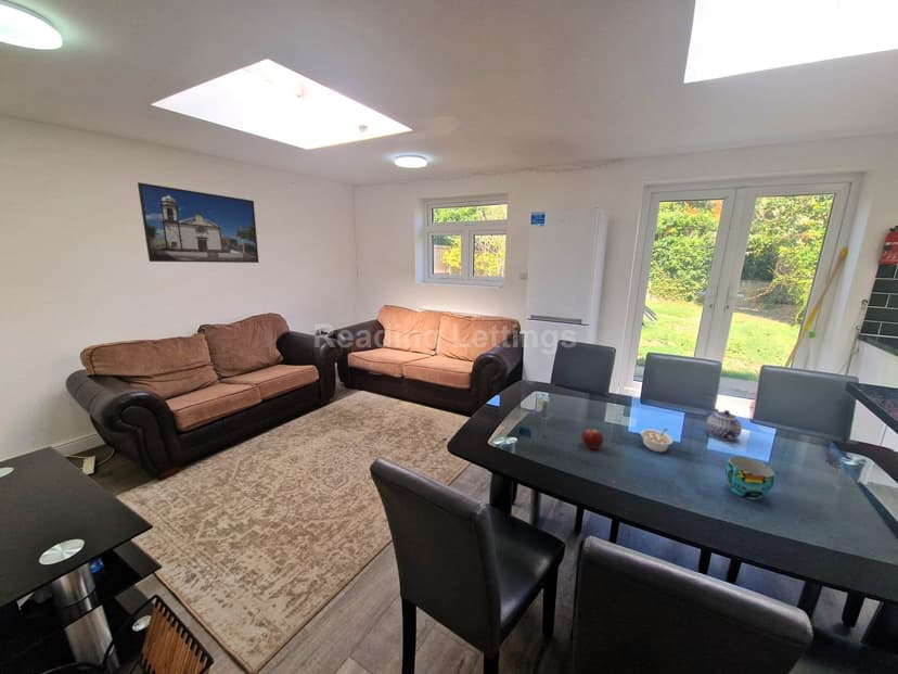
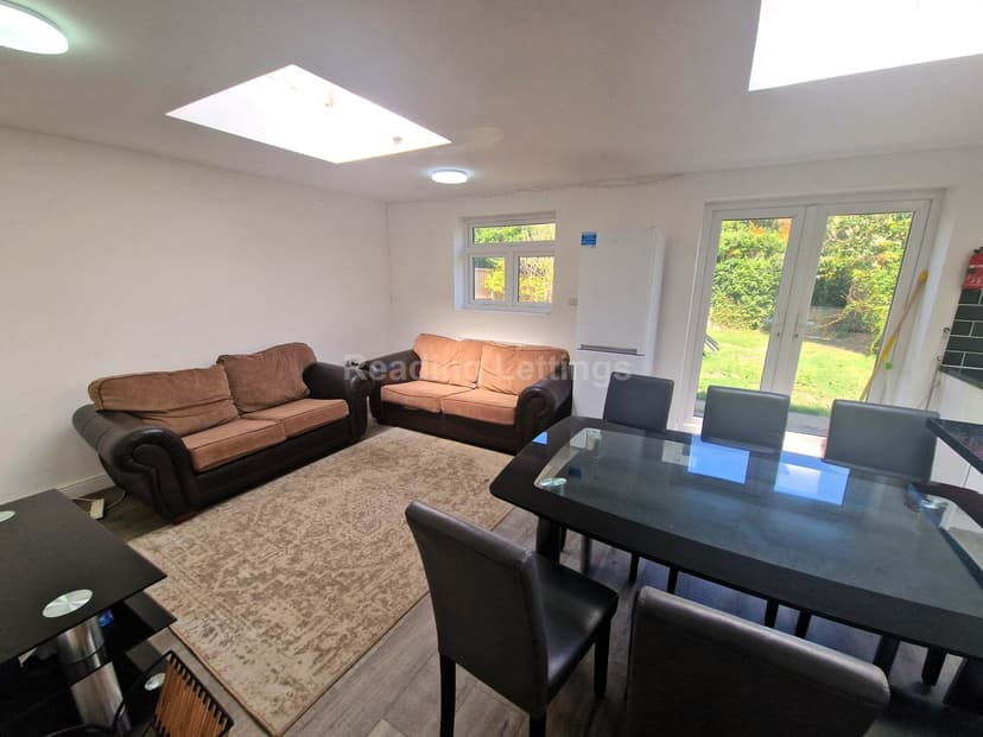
- fruit (592, 437)
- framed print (206, 228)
- cup (747, 478)
- teapot (723, 423)
- legume (655, 440)
